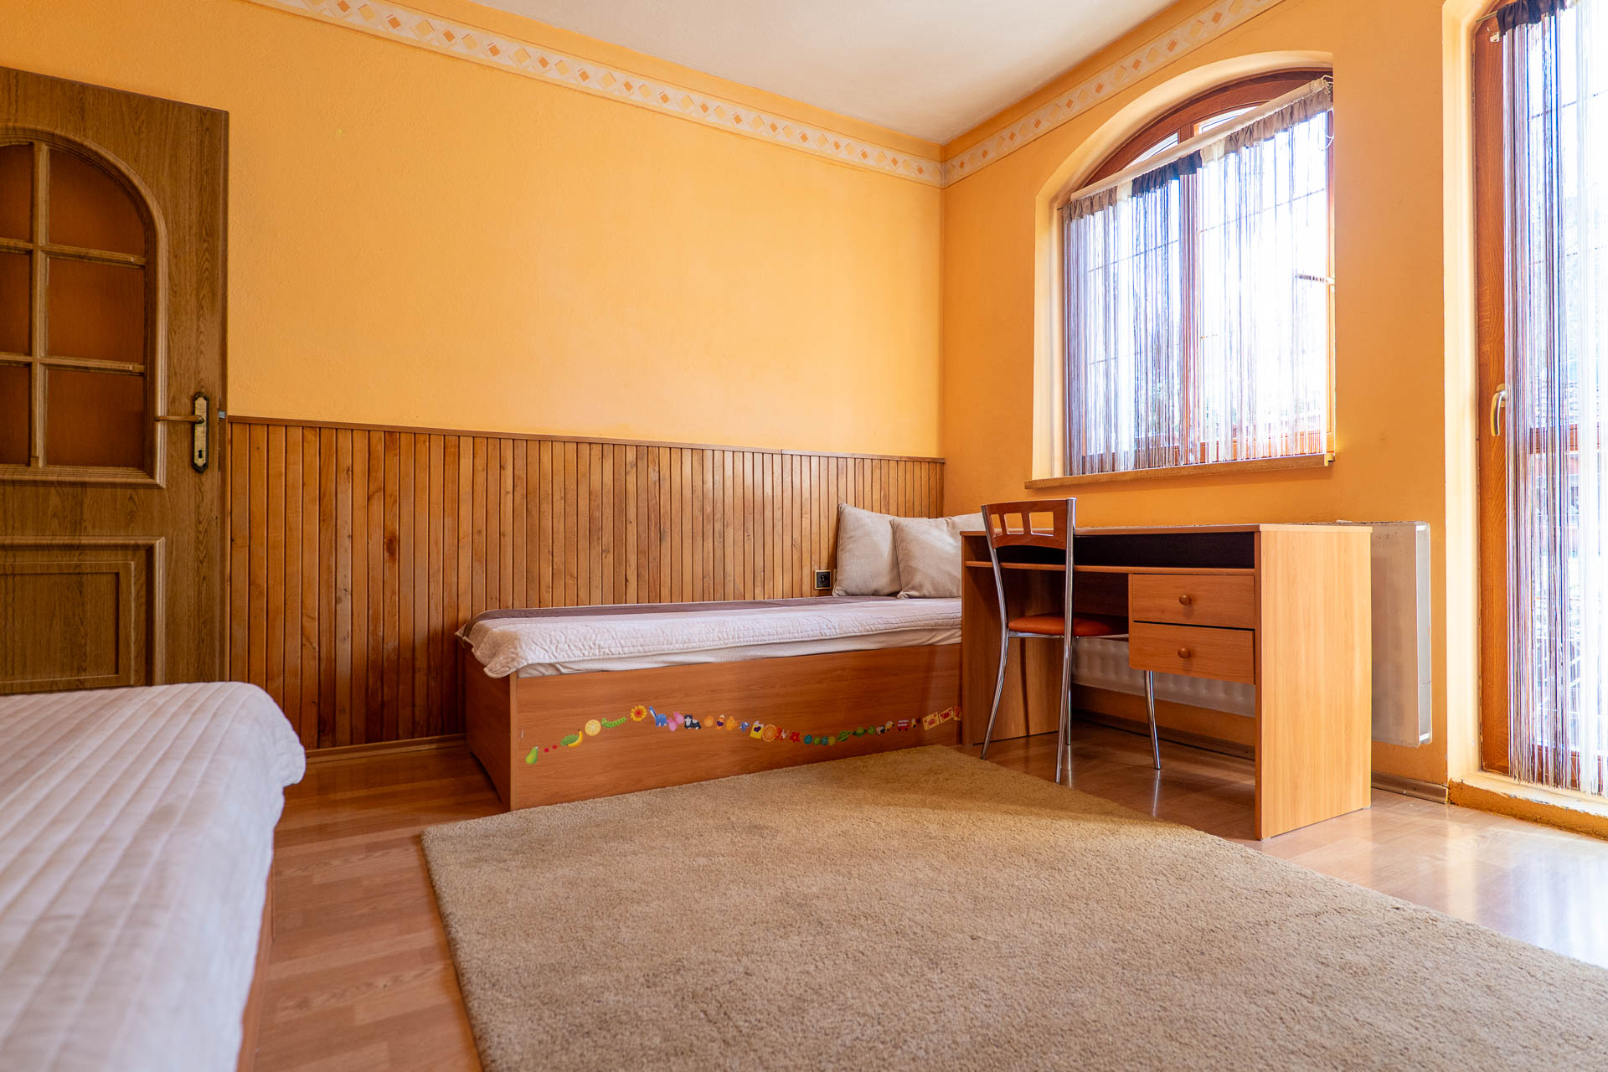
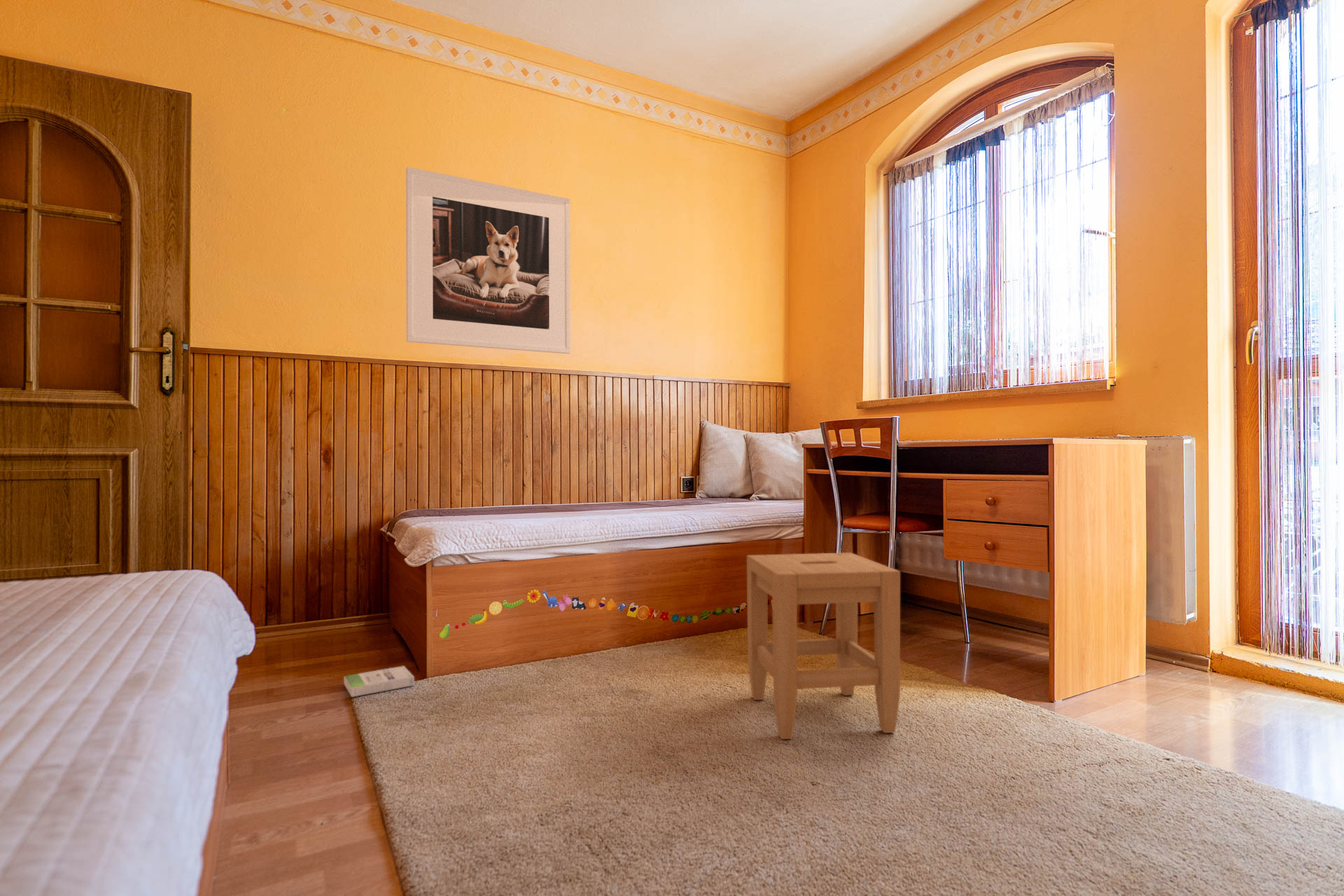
+ stool (818, 639)
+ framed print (493, 266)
+ box (379, 680)
